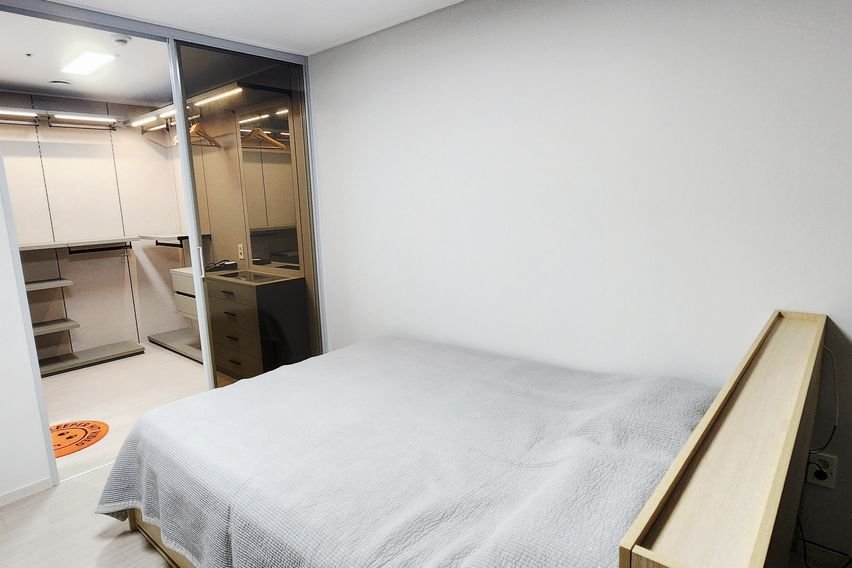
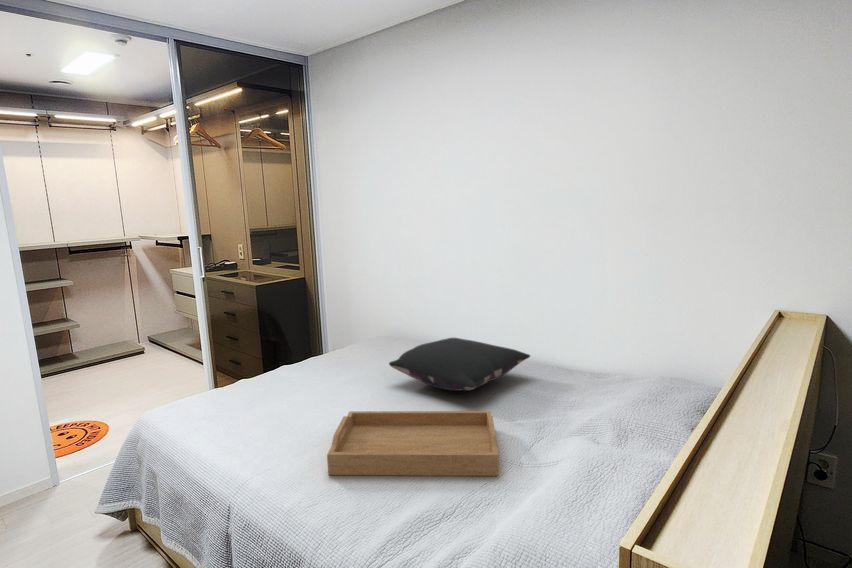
+ serving tray (416, 437)
+ pillow (461, 361)
